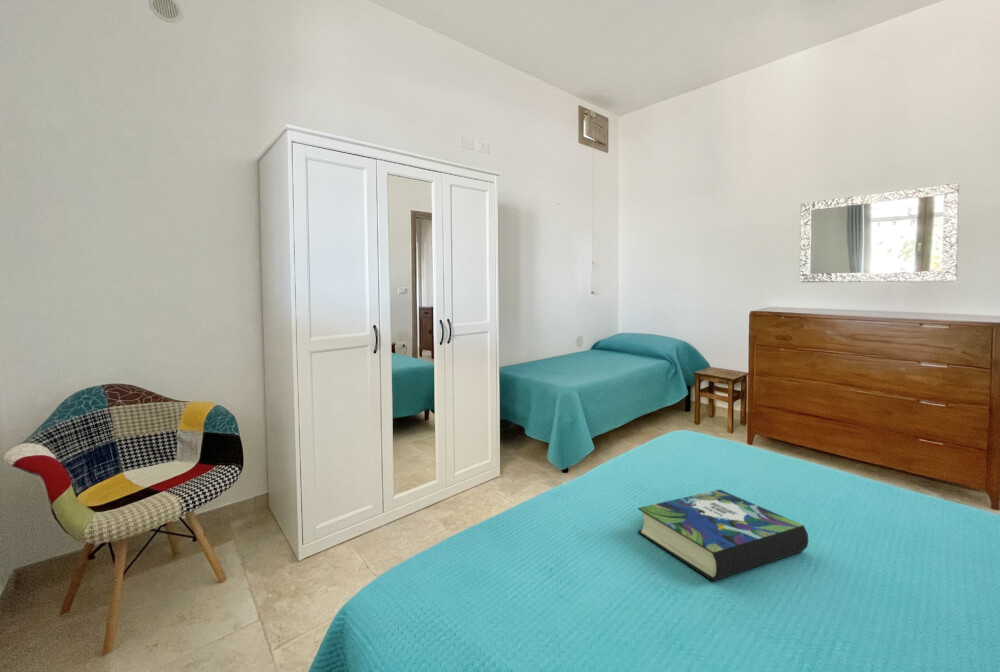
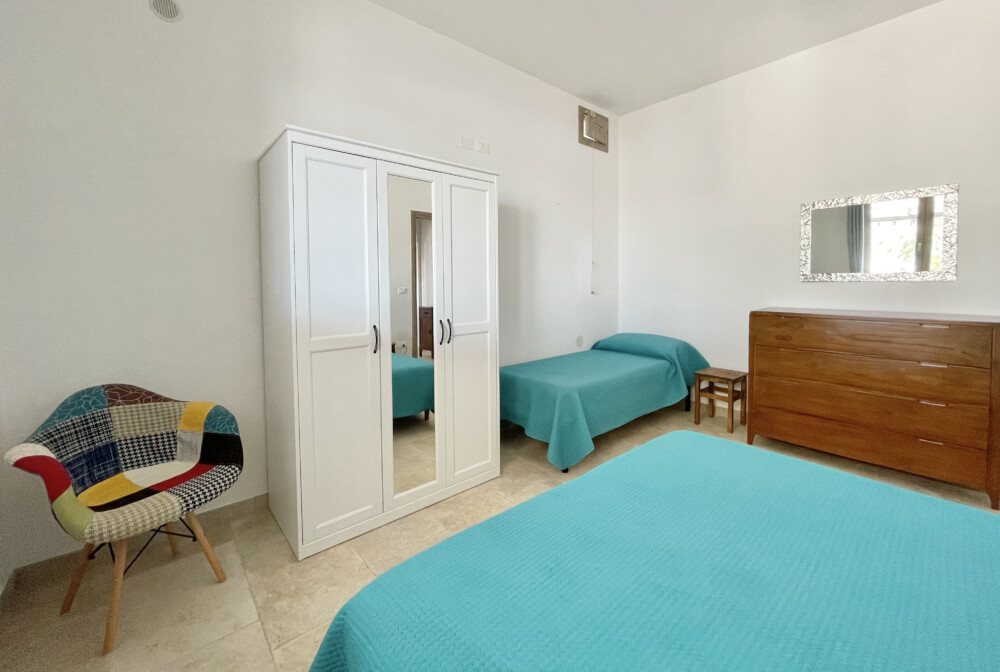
- book (718, 529)
